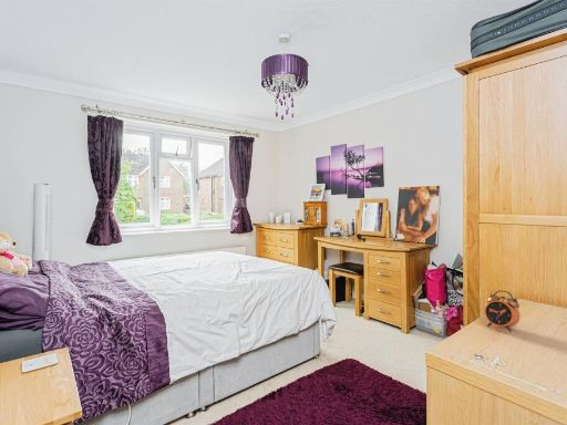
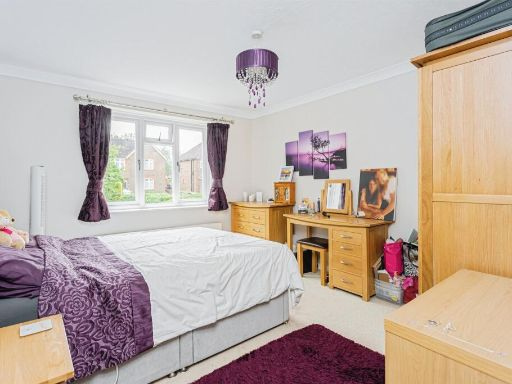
- alarm clock (502, 309)
